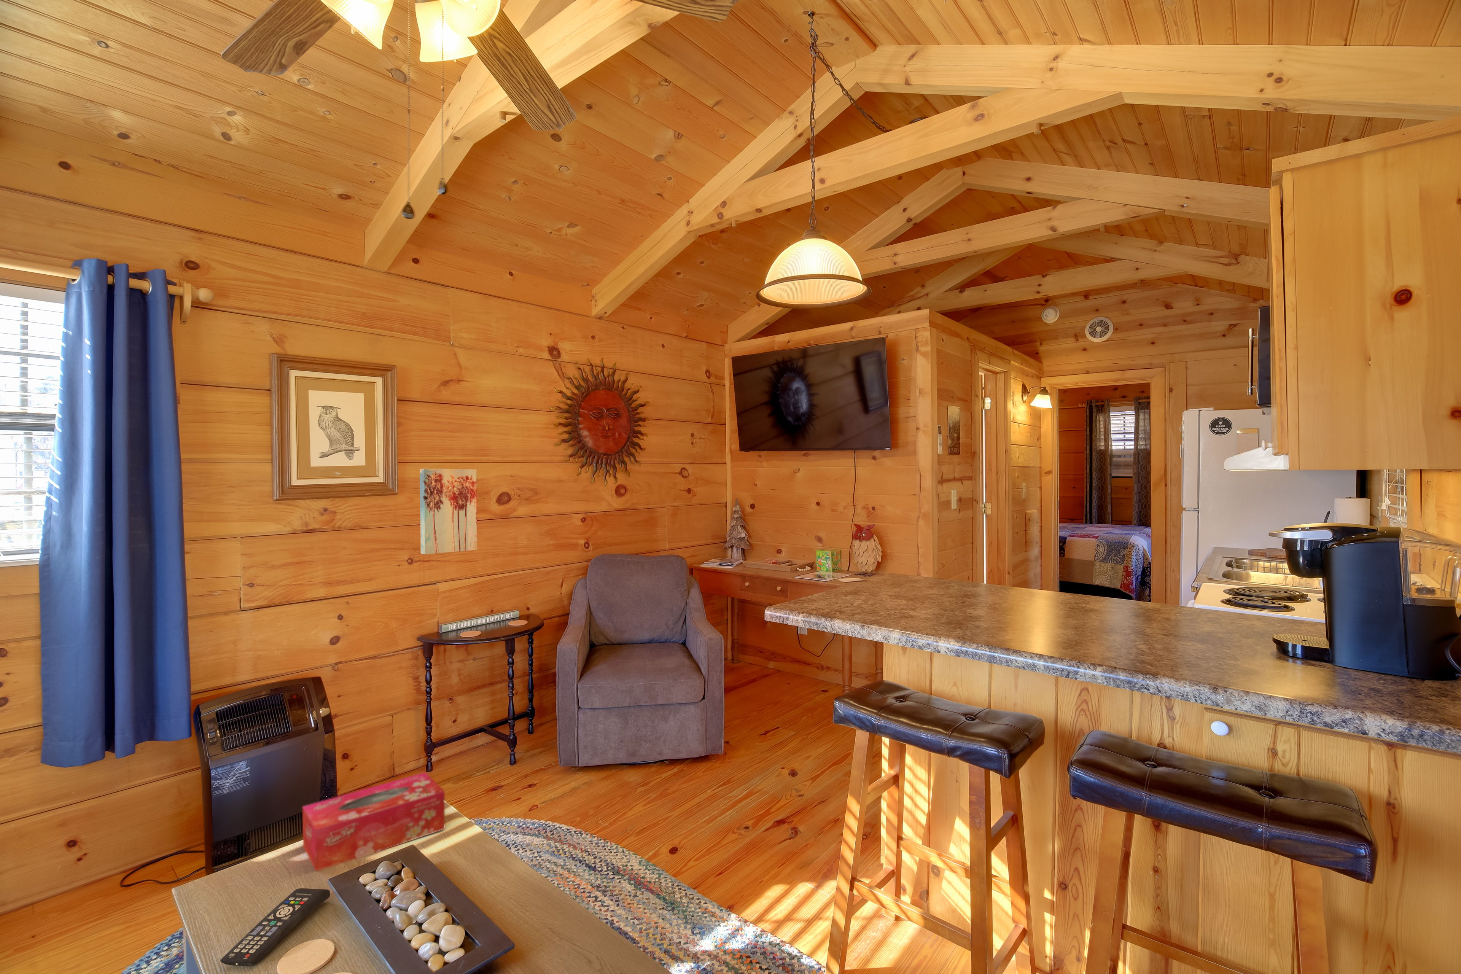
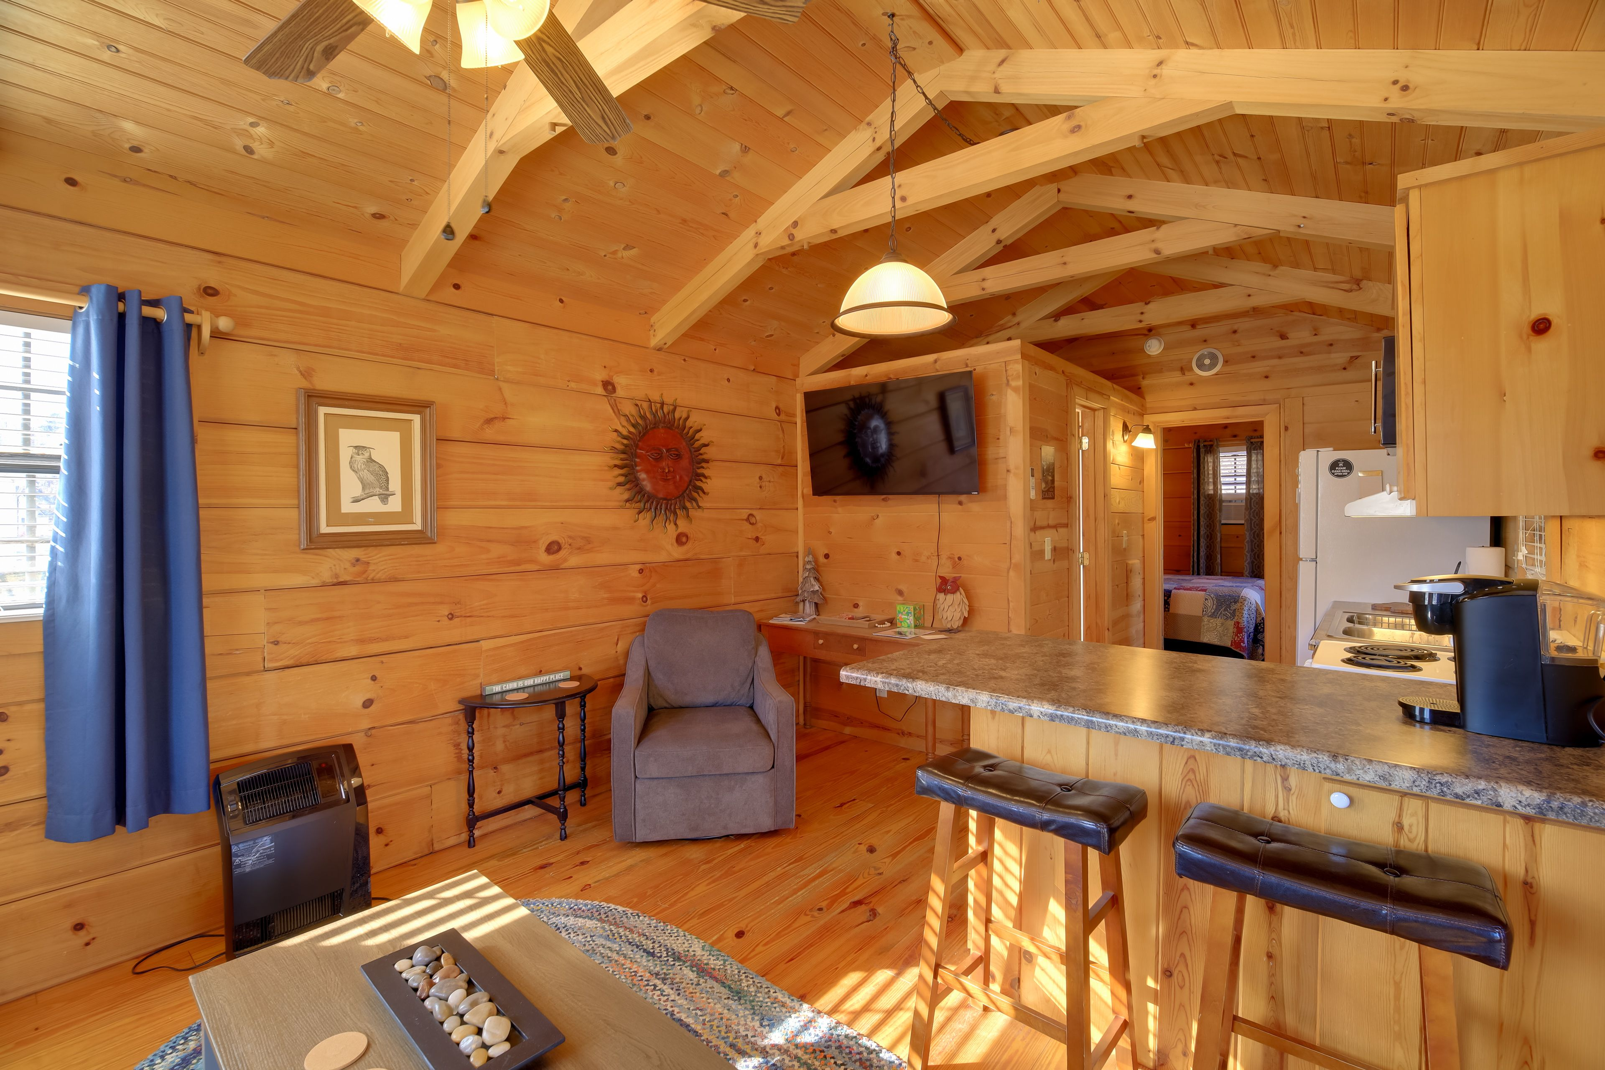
- remote control (280, 923)
- wall art (449, 510)
- tissue box (375, 817)
